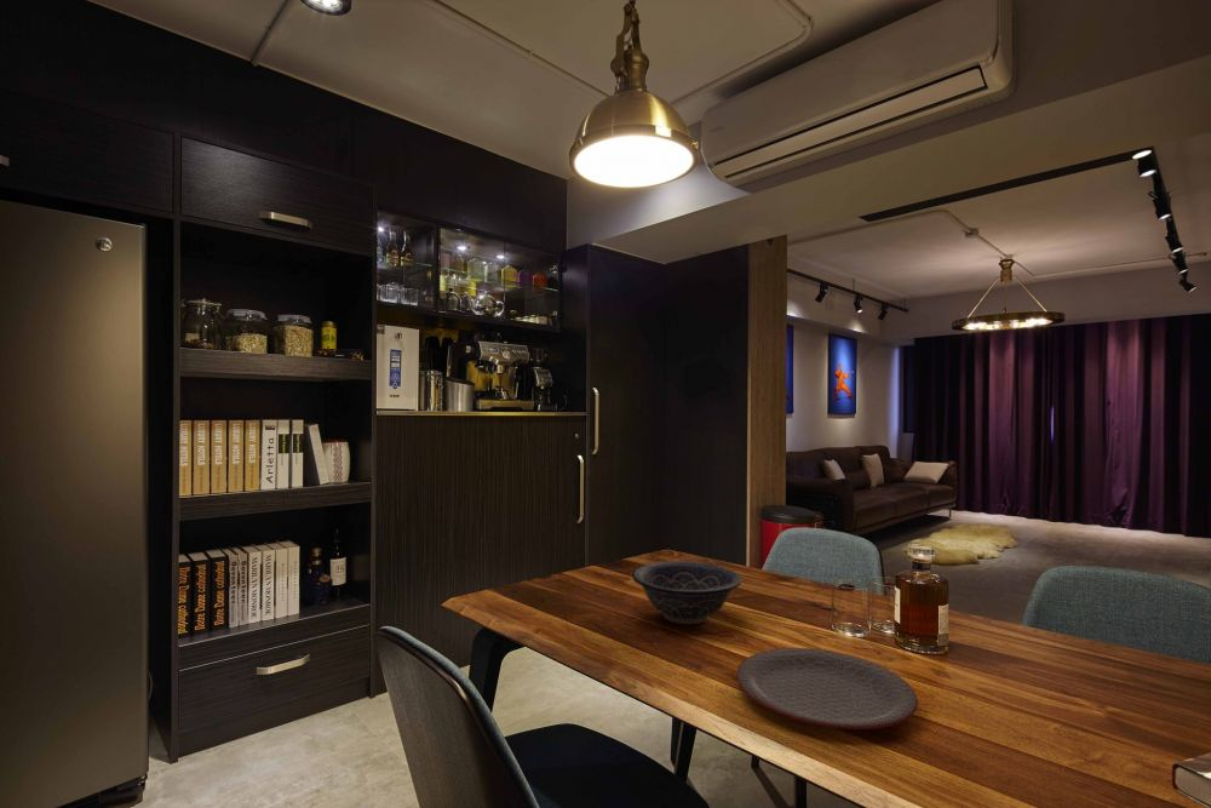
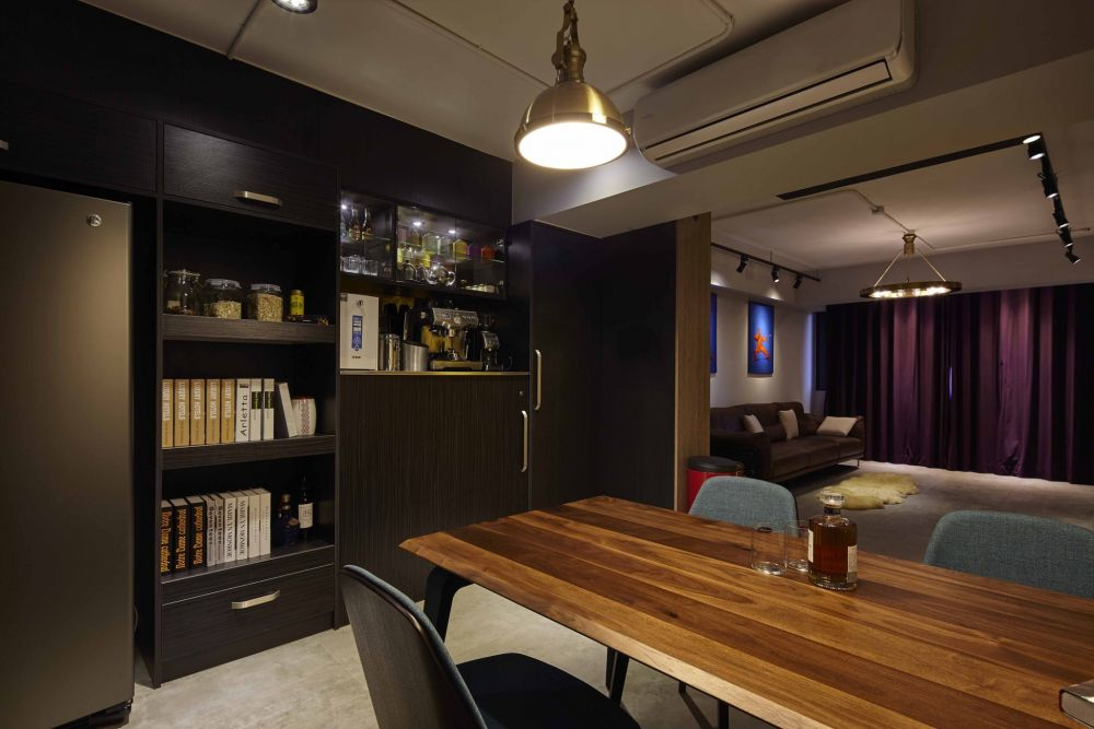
- plate (822, 688)
- decorative bowl (685, 595)
